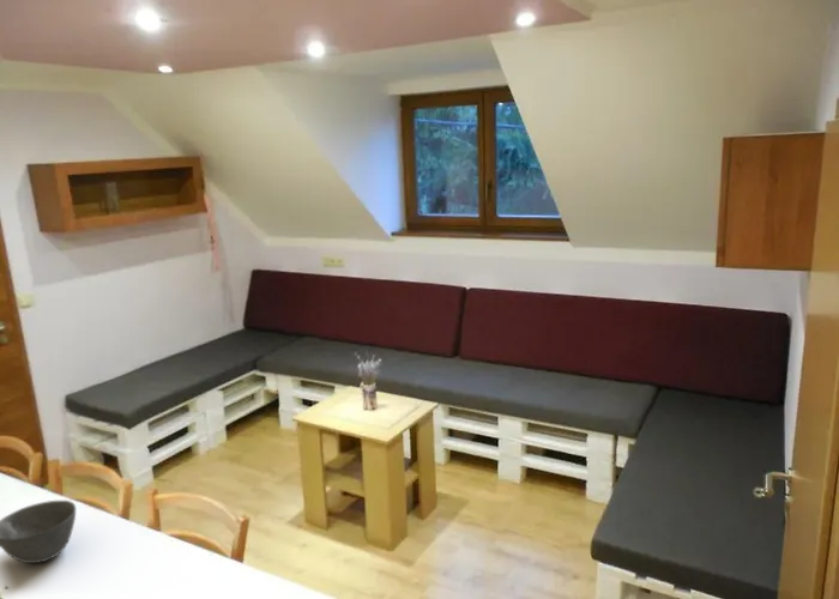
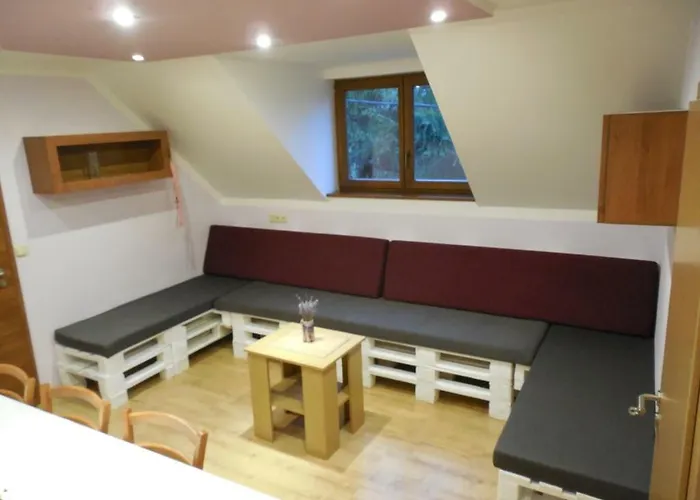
- bowl (37, 537)
